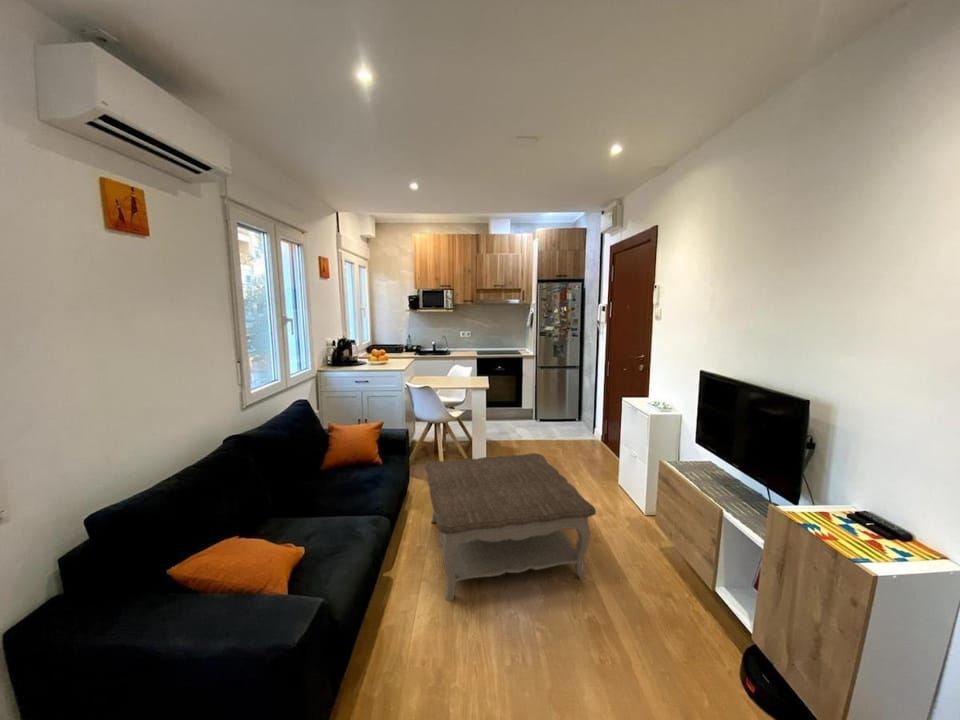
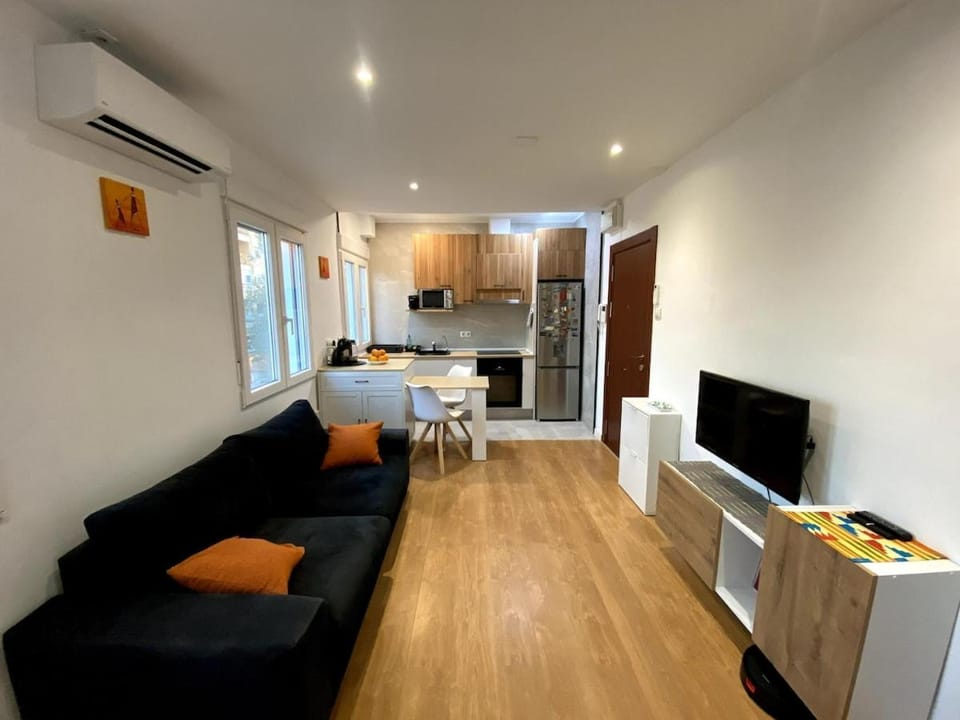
- coffee table (499, 514)
